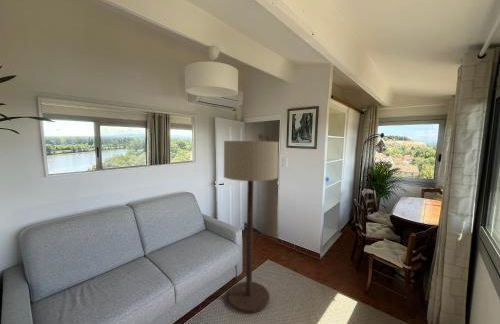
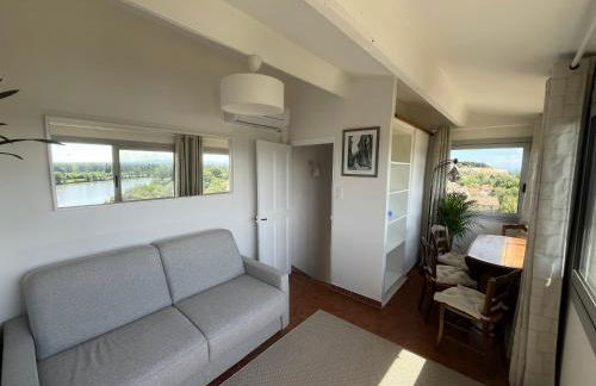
- floor lamp (249, 221)
